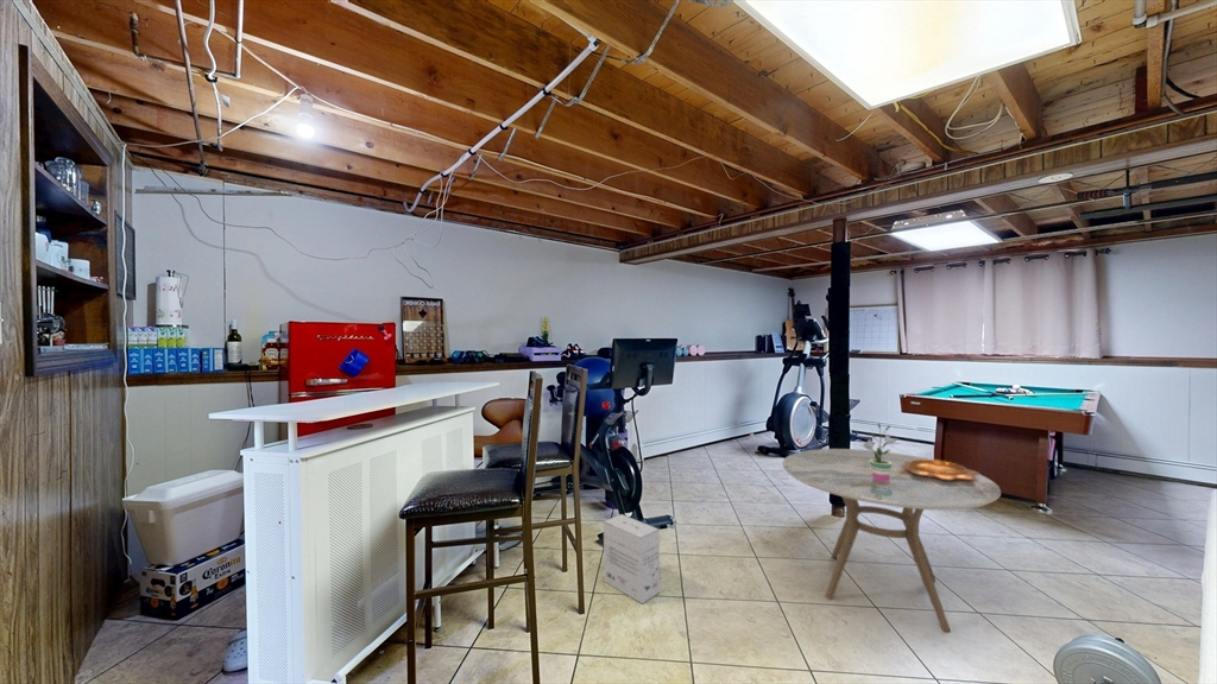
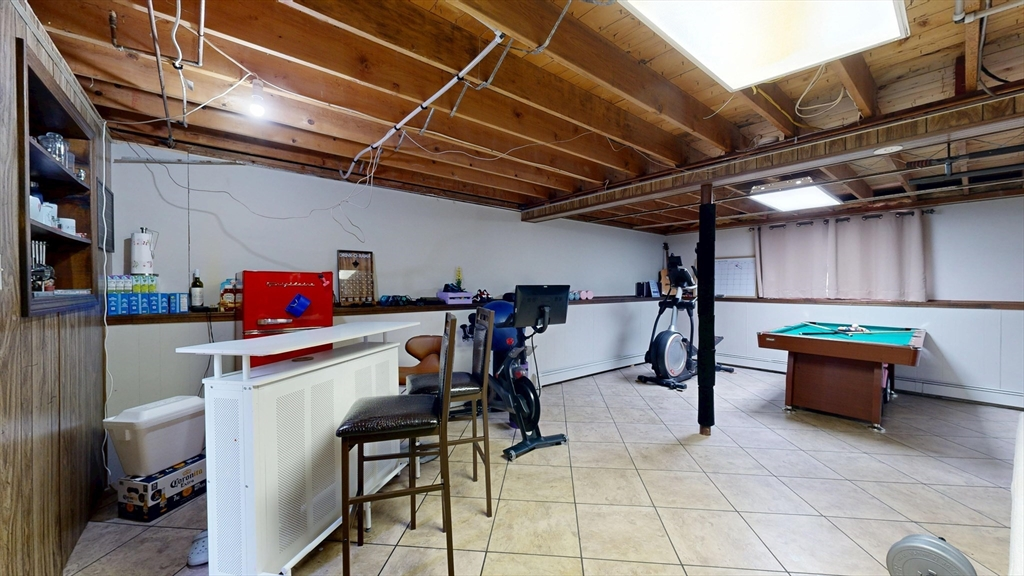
- cardboard box (631, 556)
- dining table (879, 530)
- potted plant (878, 448)
- decorative bowl (938, 468)
